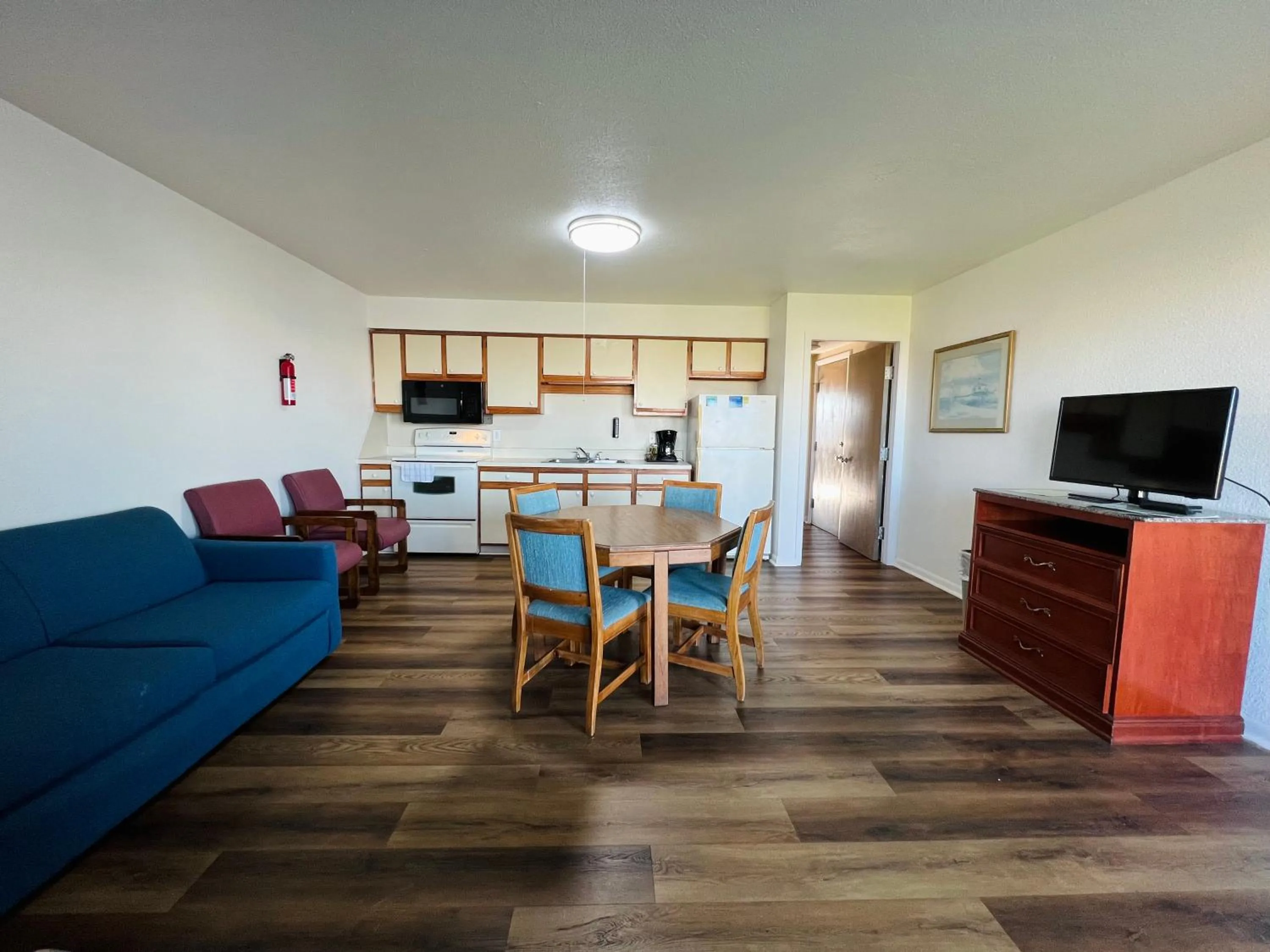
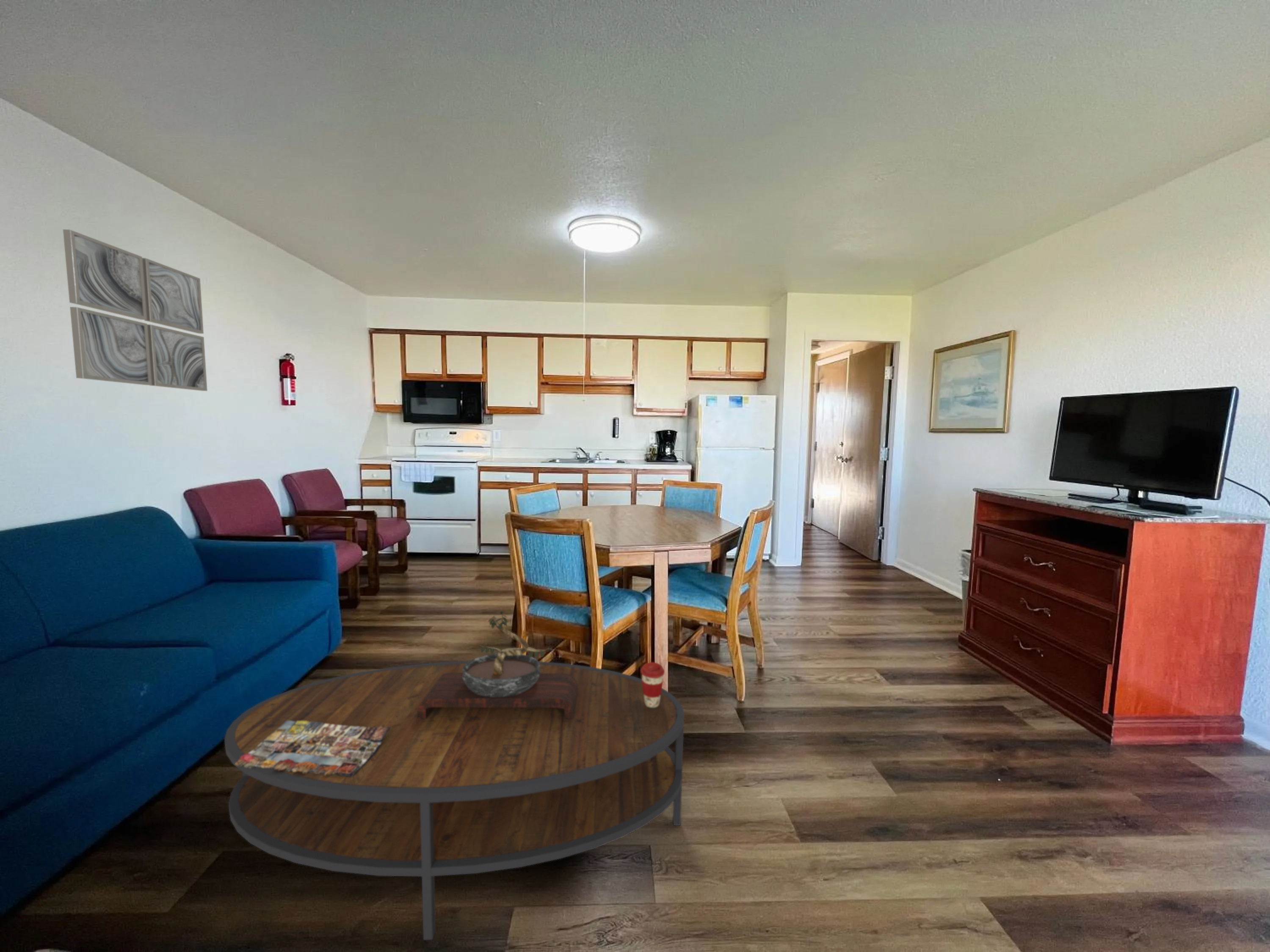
+ wall art (146, 321)
+ magazine (314, 745)
+ coffee table (468, 770)
+ bonsai tree (502, 655)
+ coffee cup (652, 685)
